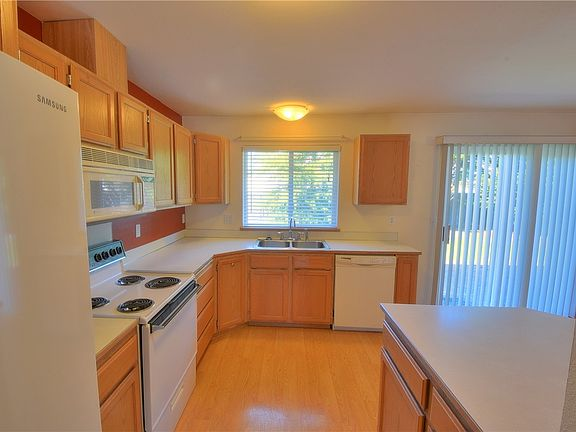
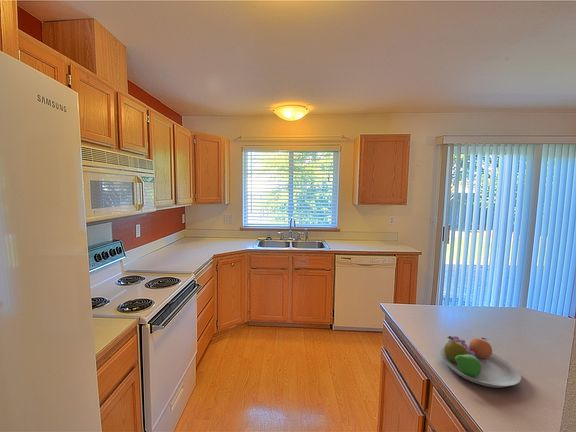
+ fruit bowl (475, 356)
